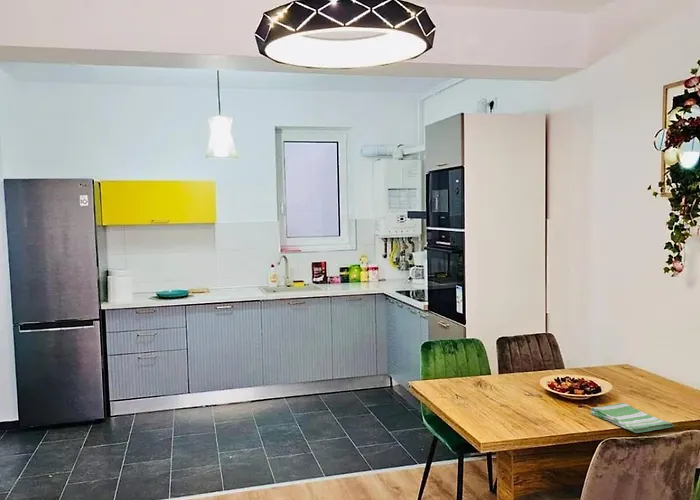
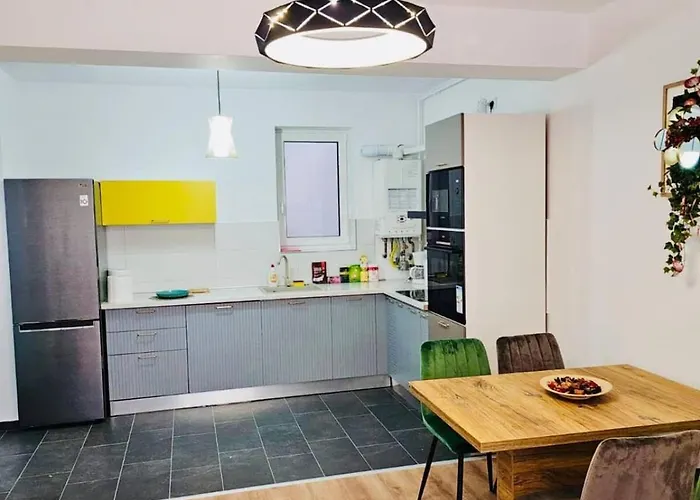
- dish towel (629, 416)
